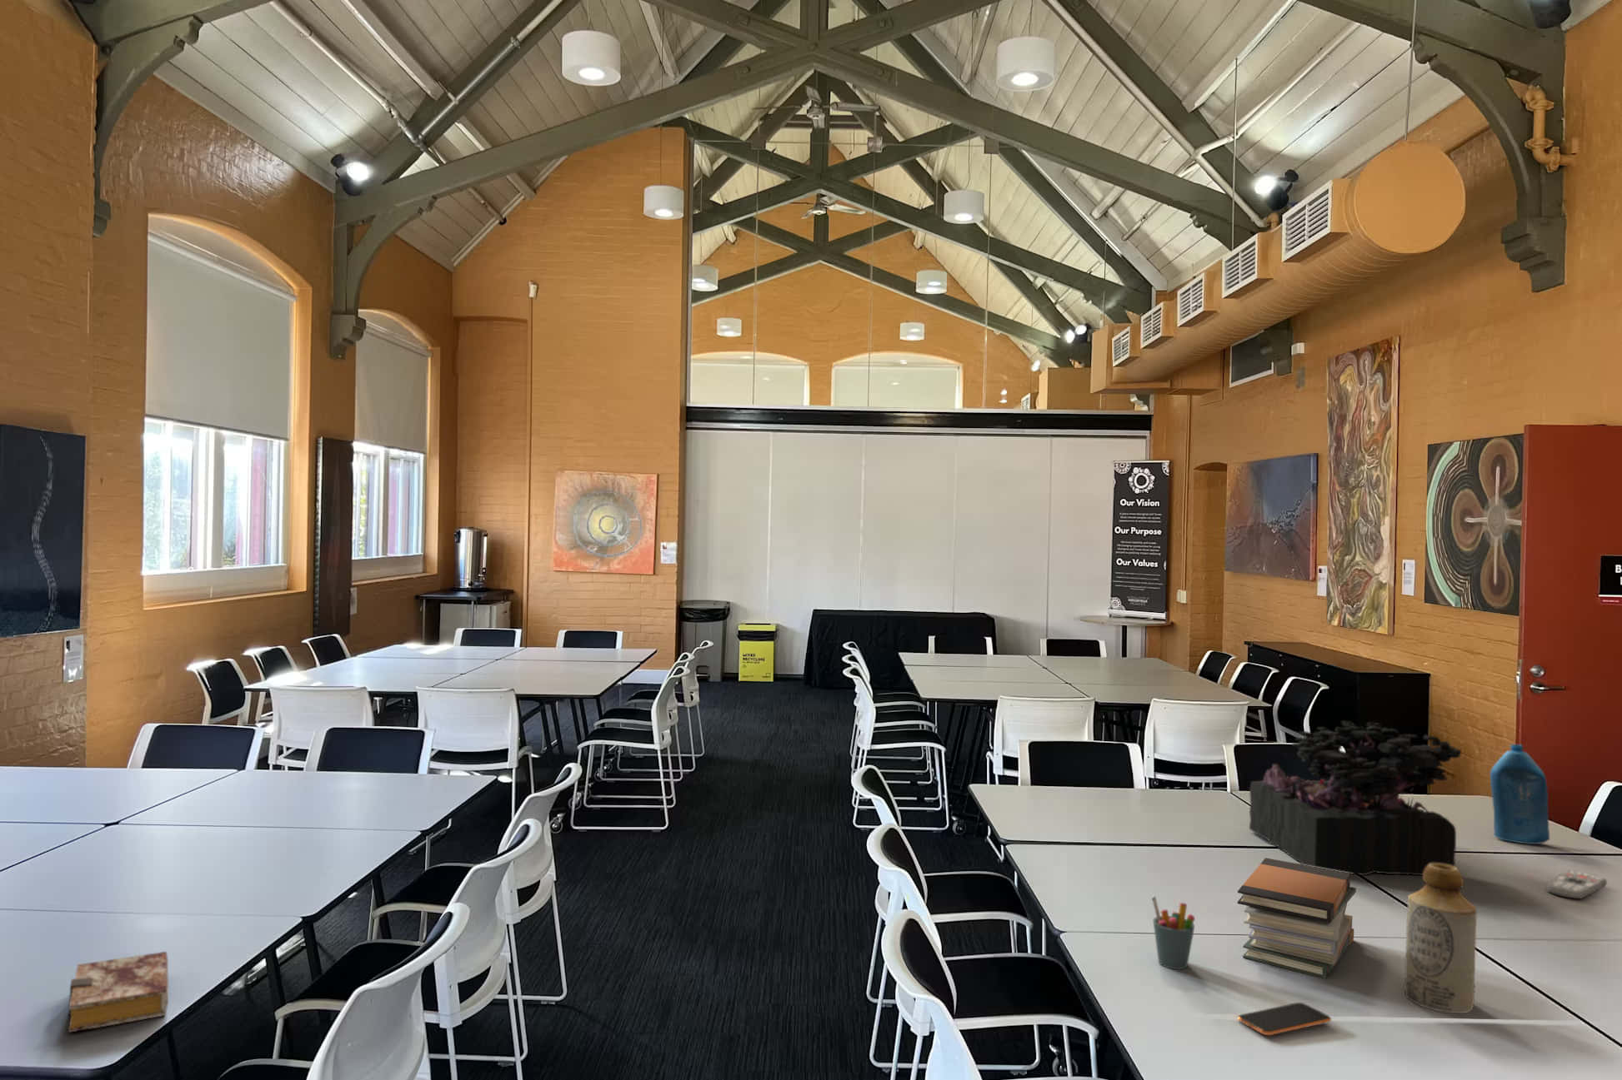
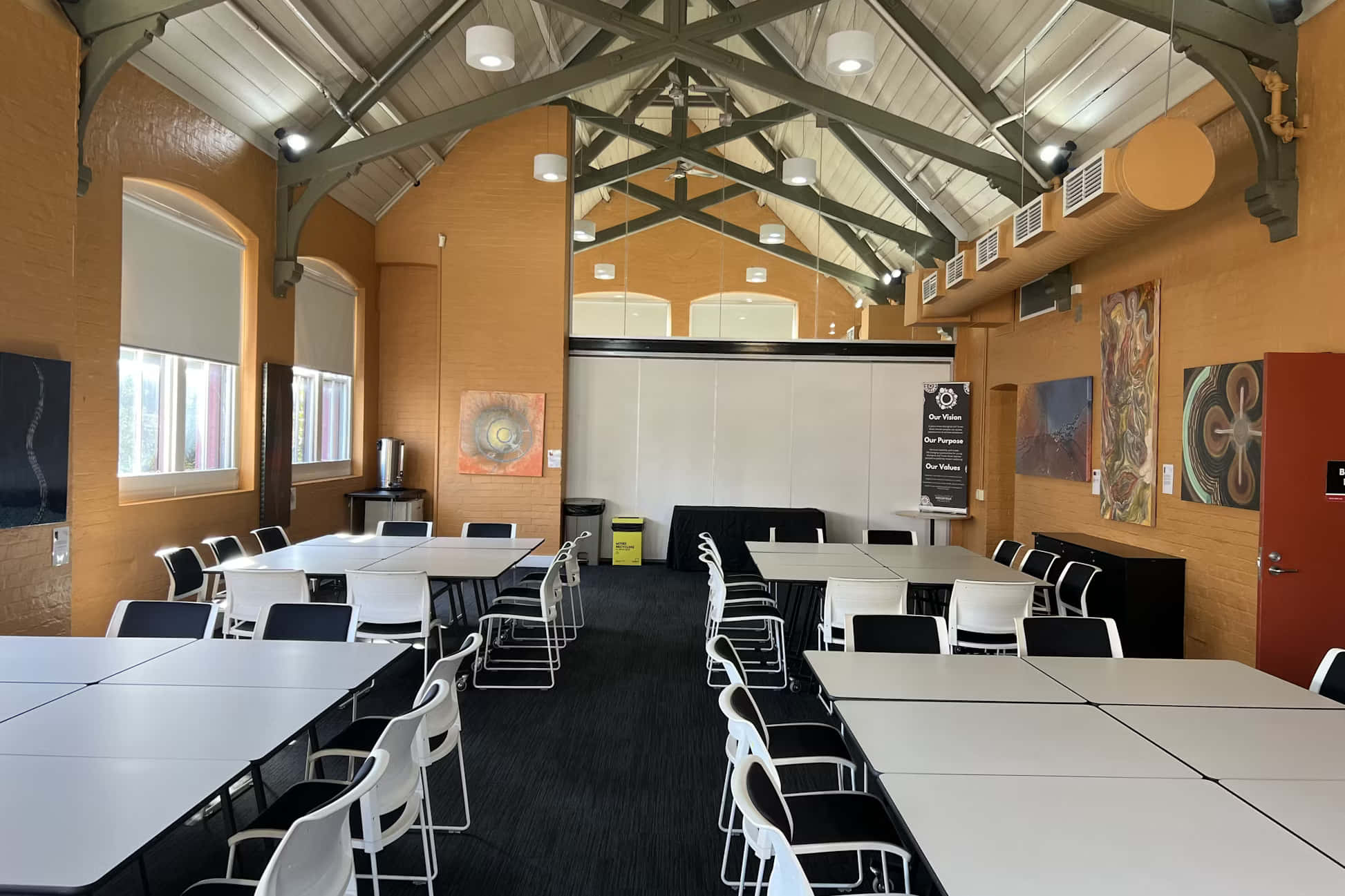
- book stack (1296, 915)
- pen holder (1173, 932)
- plant (1357, 788)
- bottle (1519, 793)
- book (119, 987)
- bottle (1440, 933)
- remote control (1575, 885)
- smartphone (1283, 1019)
